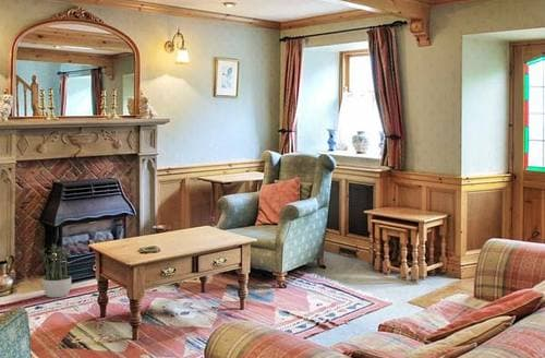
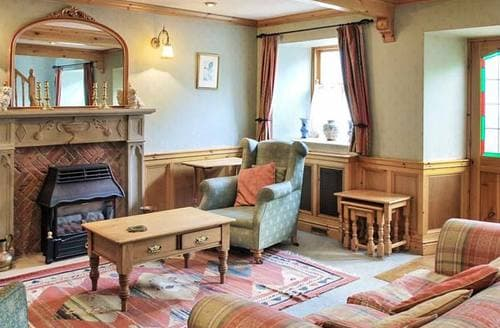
- potted plant (55, 268)
